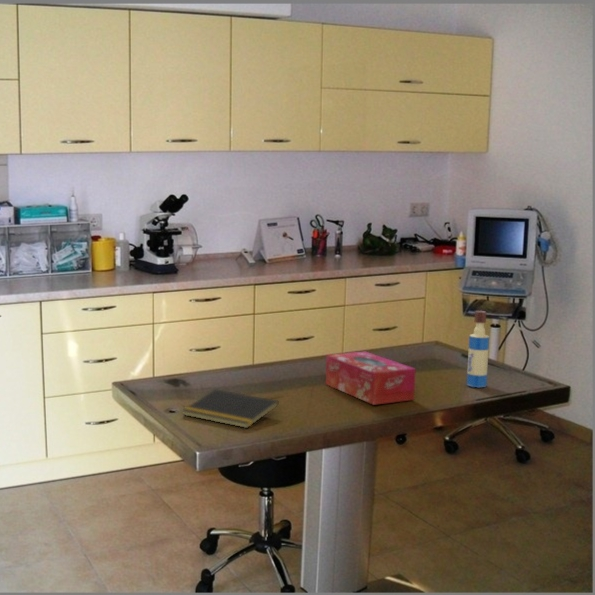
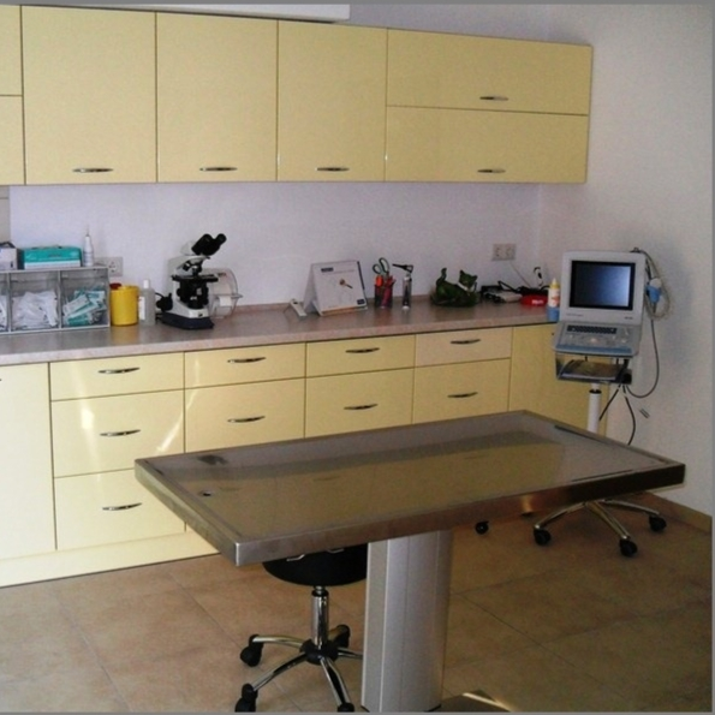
- notepad (230, 407)
- tequila bottle (478, 348)
- tissue box (369, 376)
